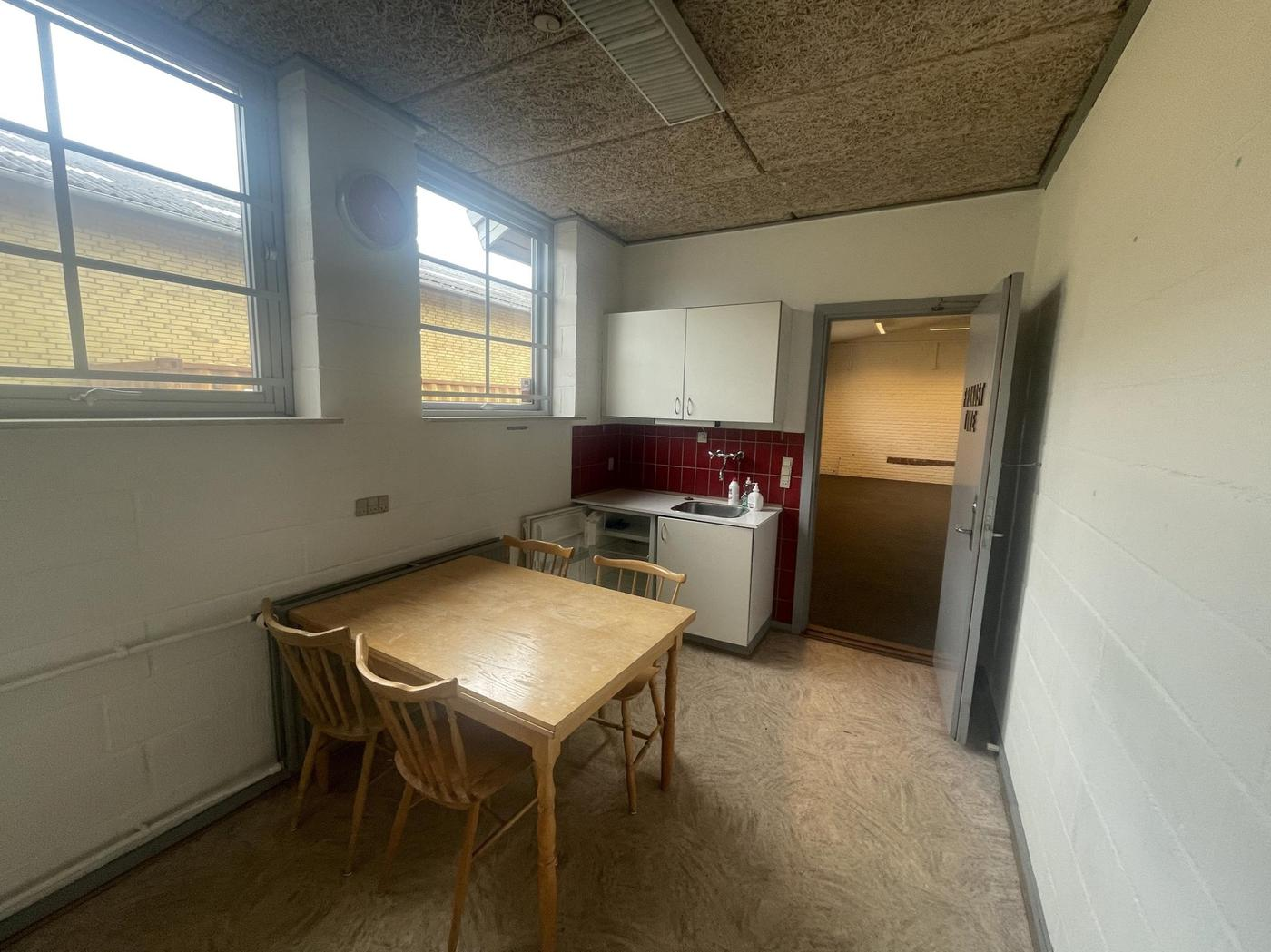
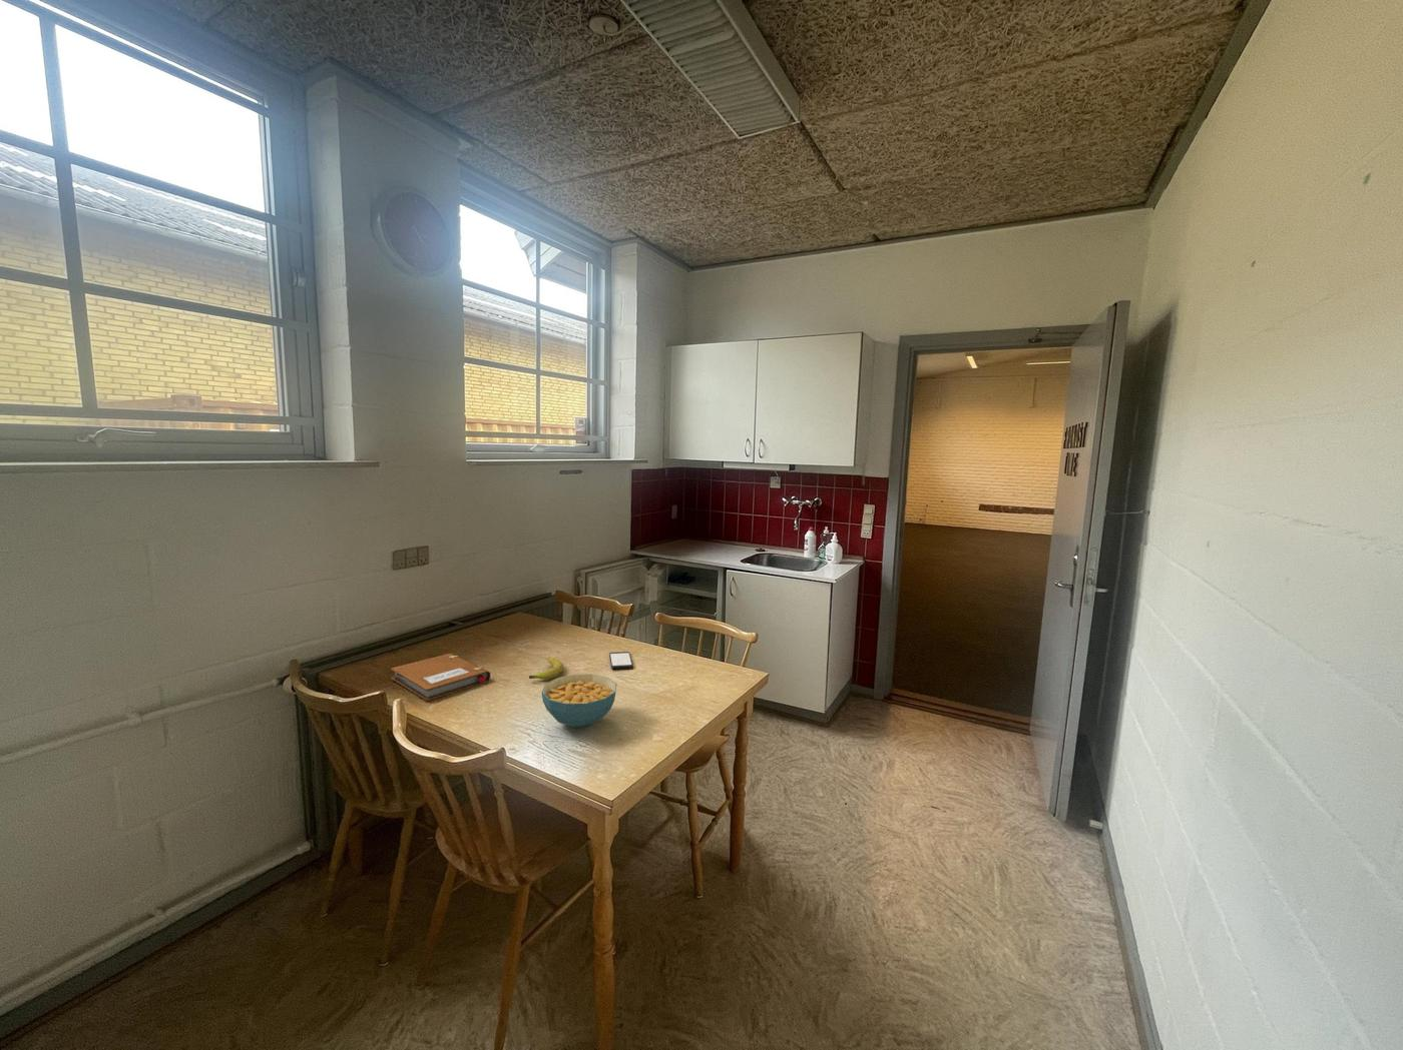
+ notebook (442, 675)
+ smartphone (620, 660)
+ cereal bowl (580, 705)
+ fruit (545, 671)
